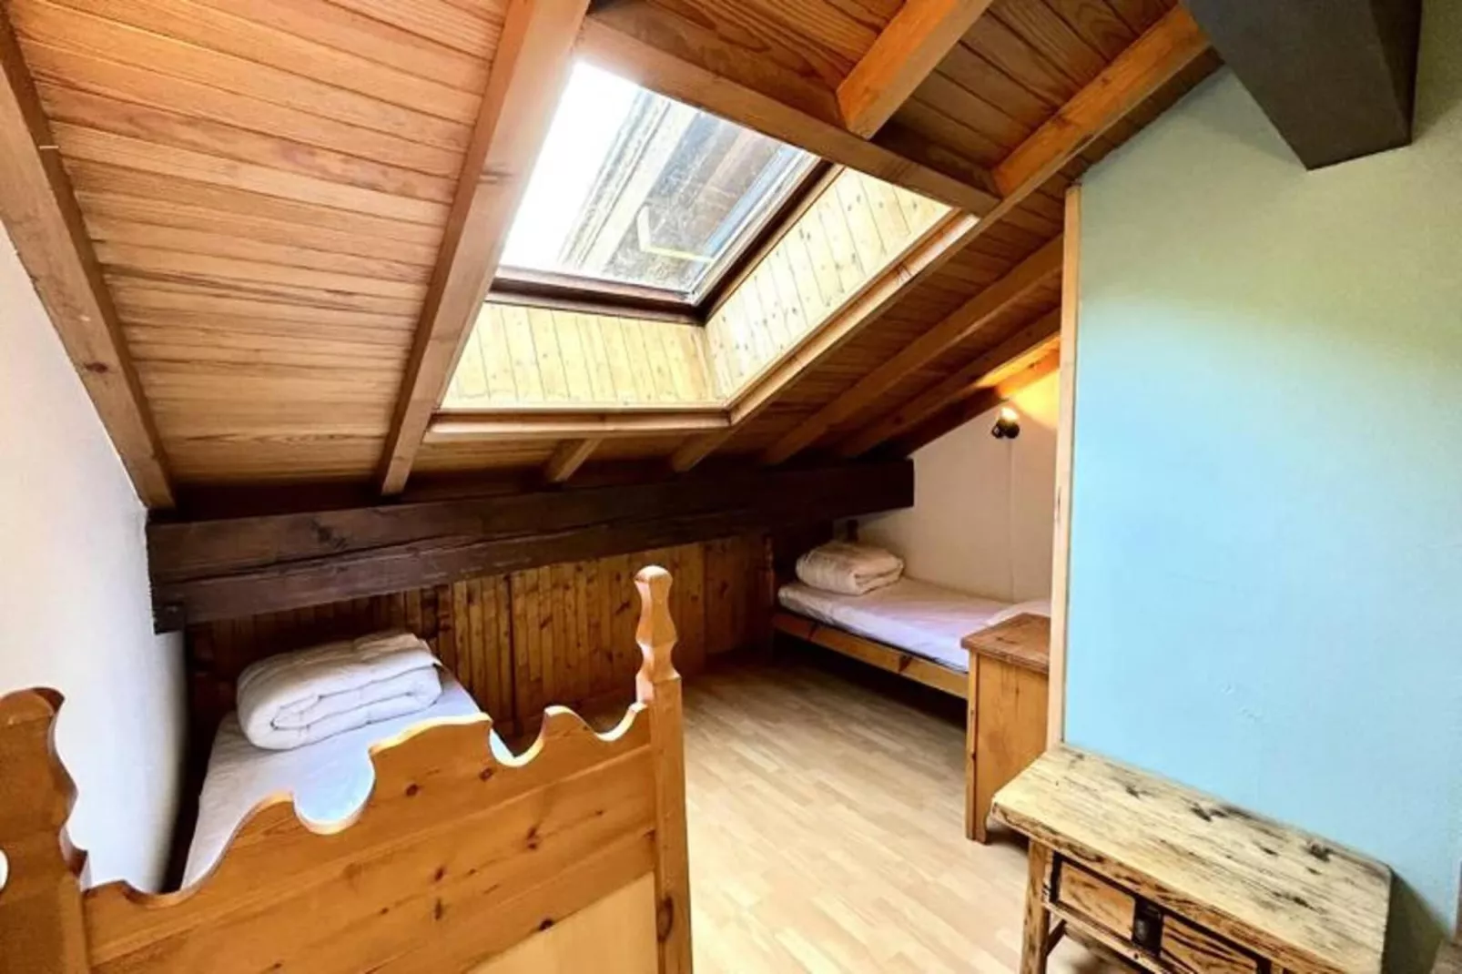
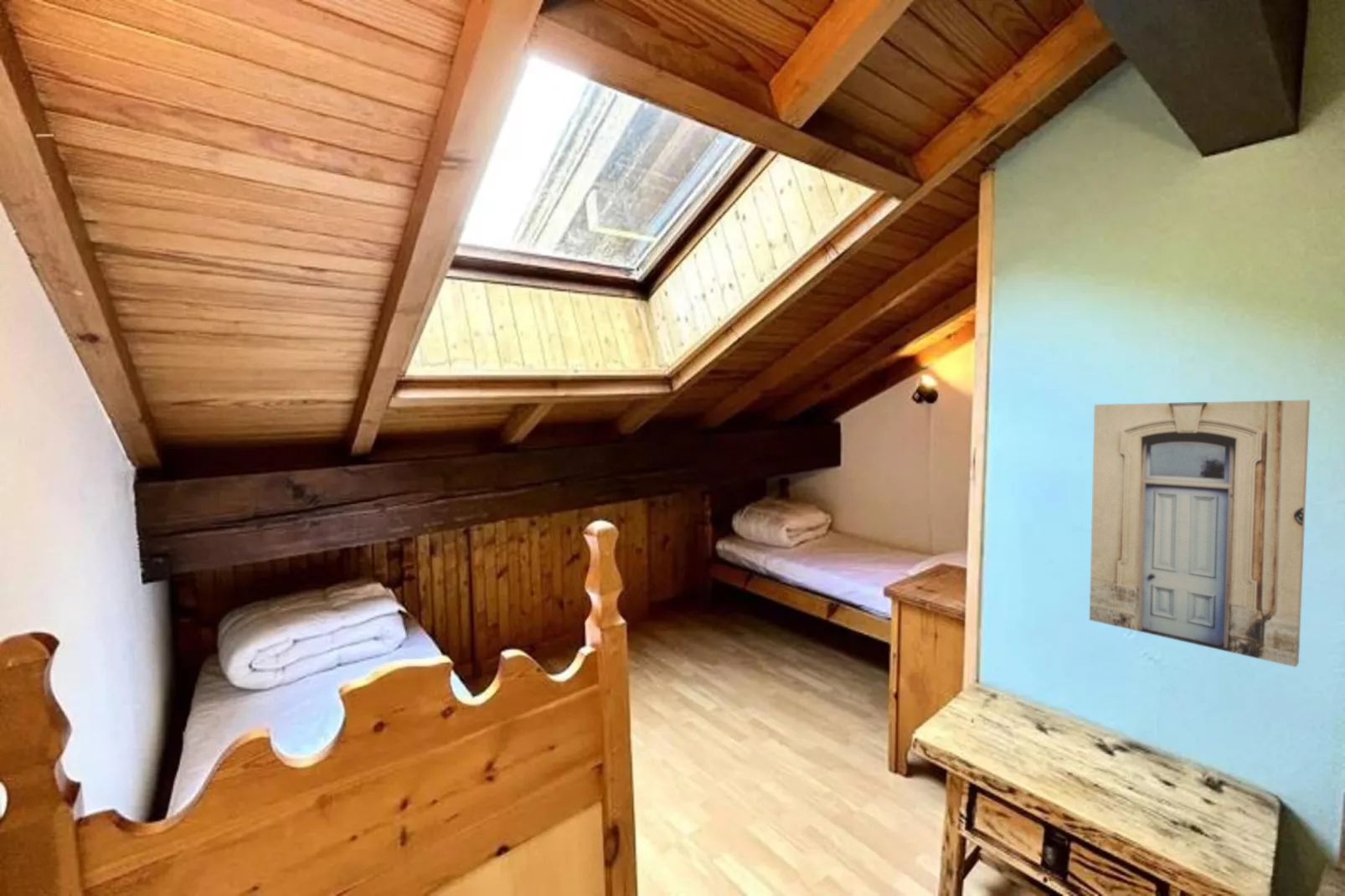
+ wall art (1187, 522)
